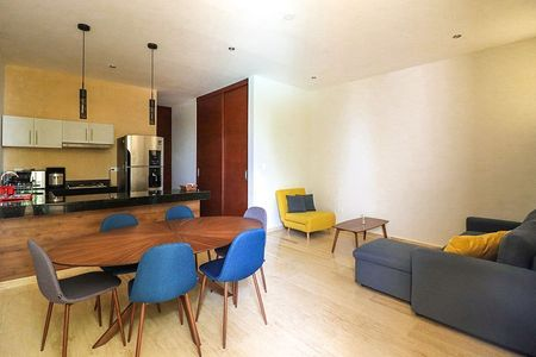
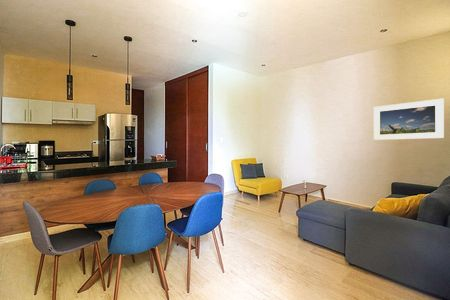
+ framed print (405, 121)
